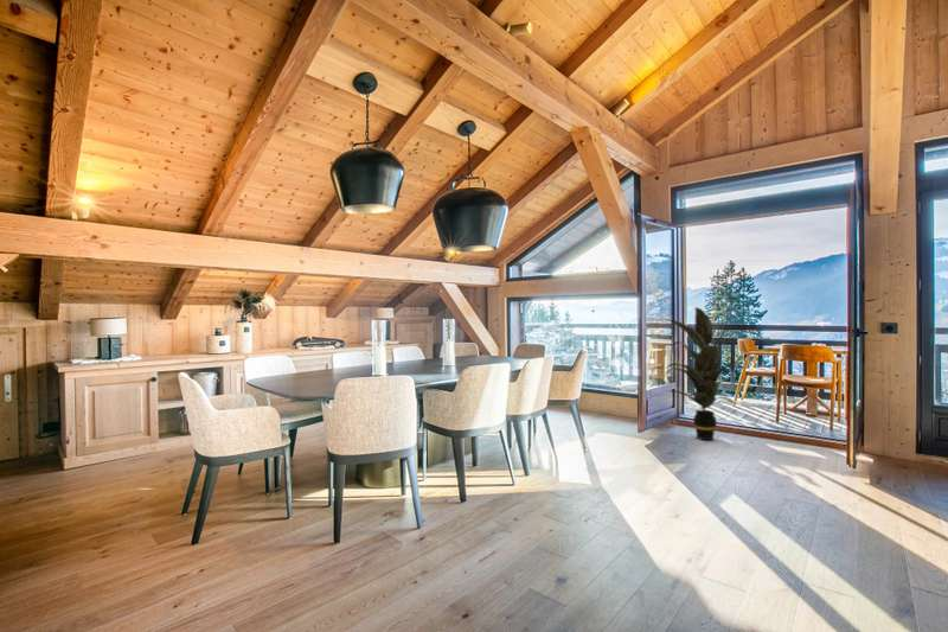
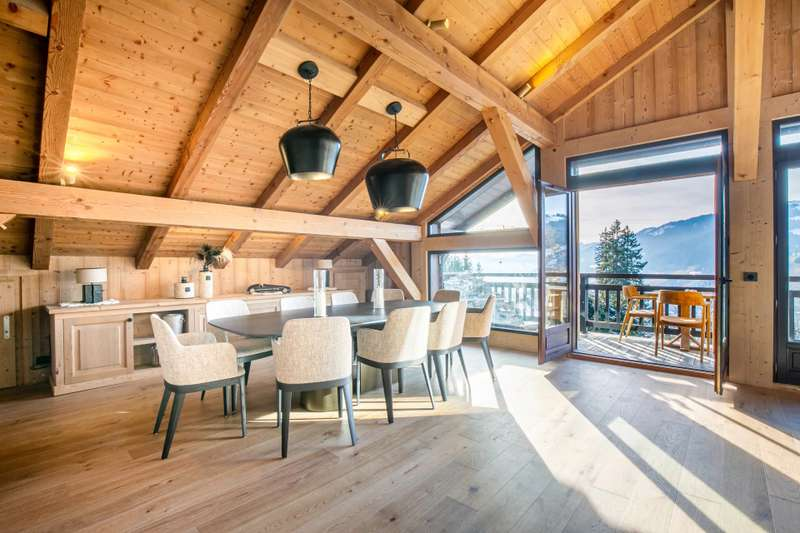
- indoor plant (699, 372)
